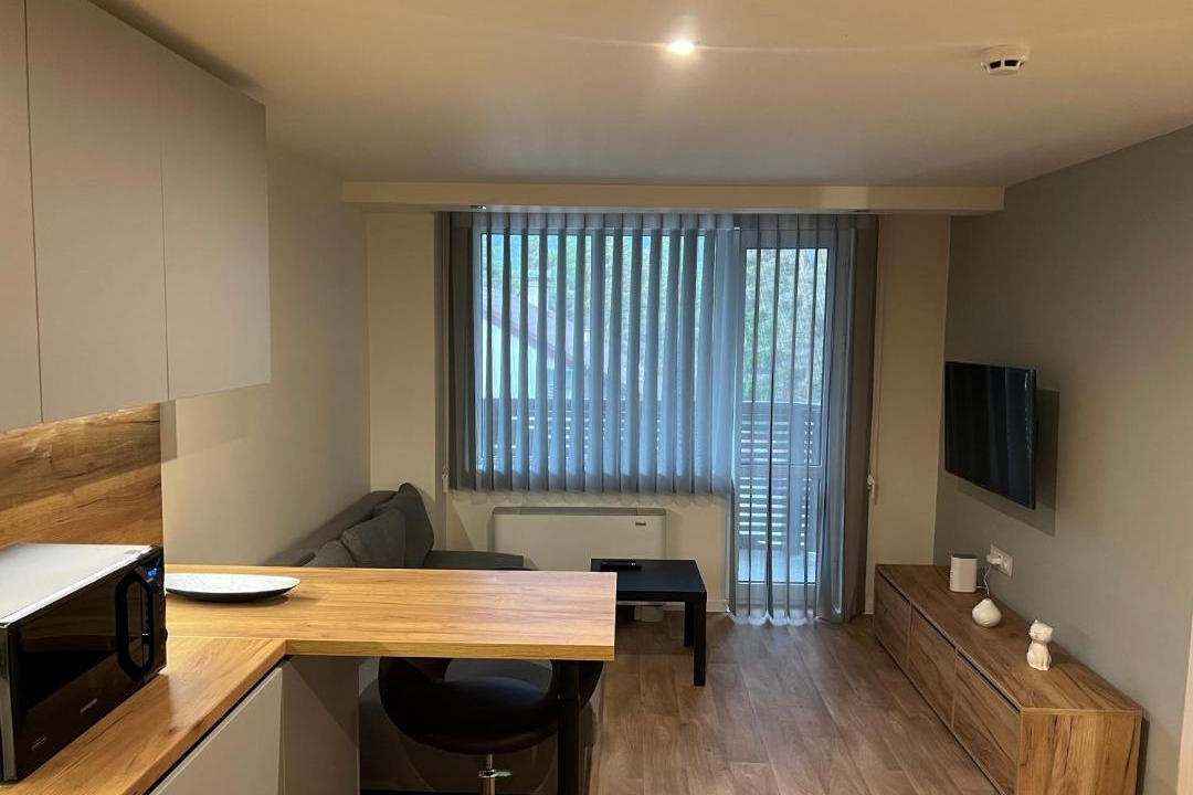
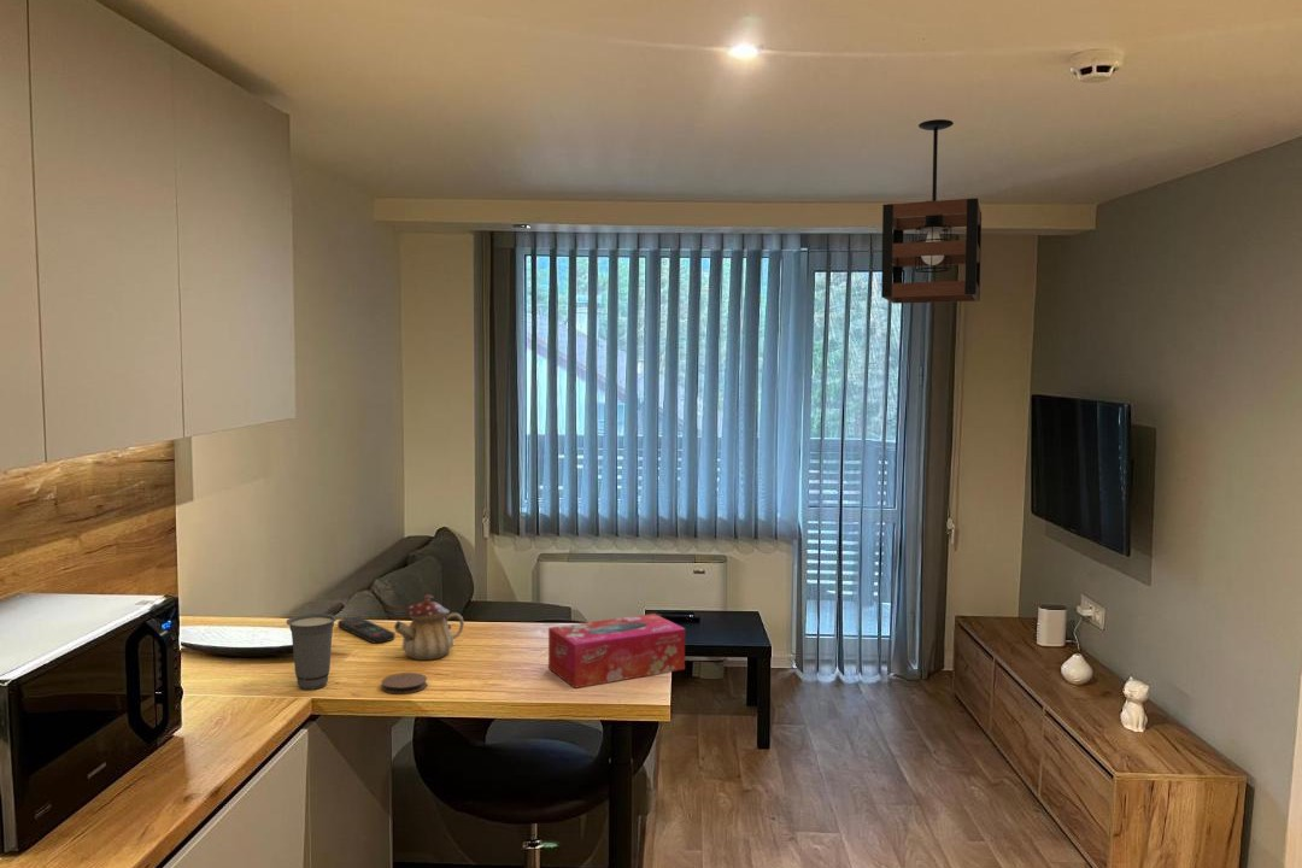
+ pendant light (933, 211)
+ tissue box (616, 649)
+ teapot (430, 623)
+ cup (312, 652)
+ coaster (404, 682)
+ remote control (365, 628)
